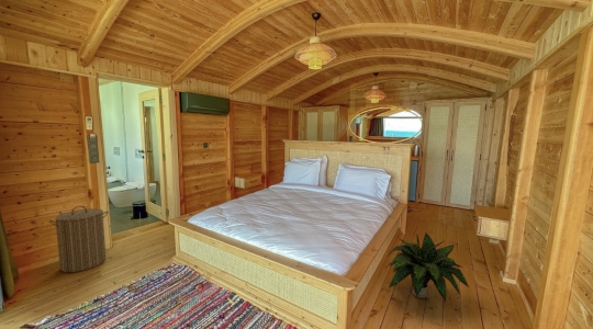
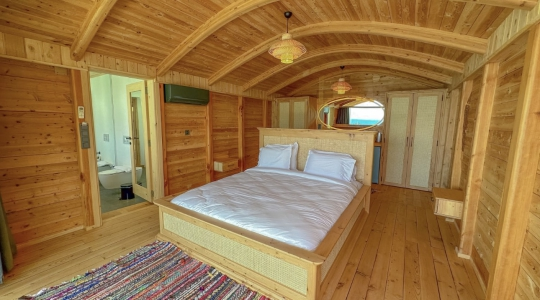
- laundry hamper (81, 235)
- potted plant (423, 264)
